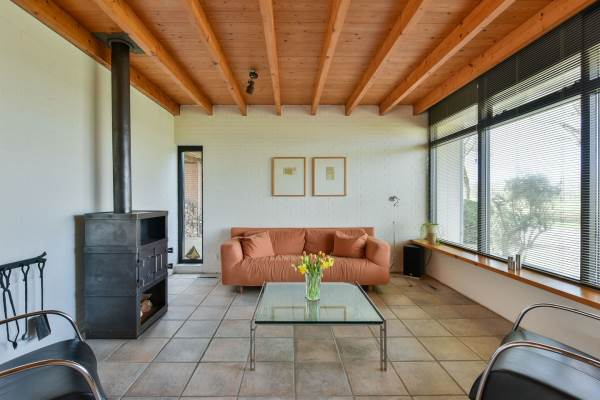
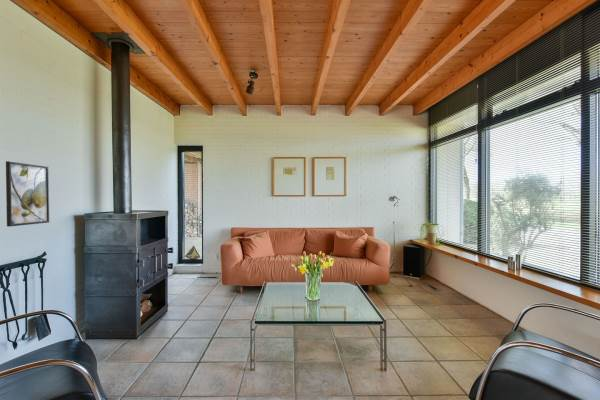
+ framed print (29, 194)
